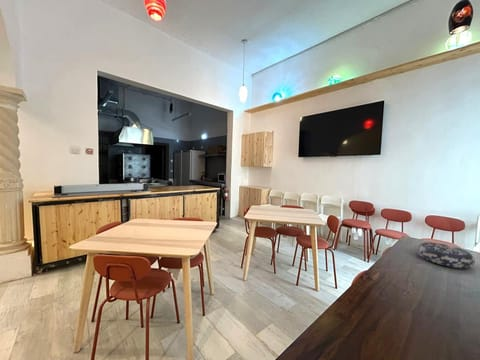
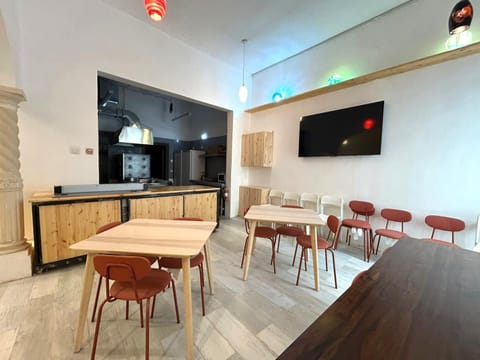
- decorative bowl (444, 254)
